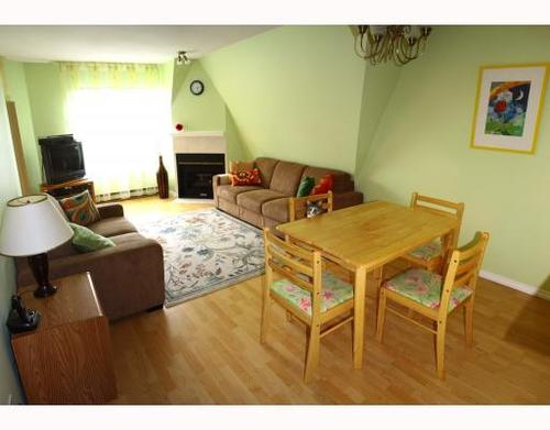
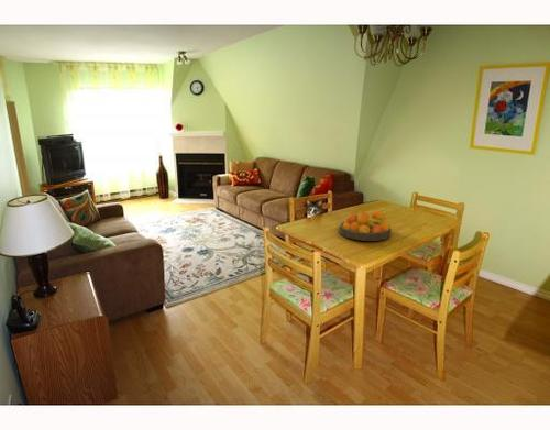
+ fruit bowl (365, 222)
